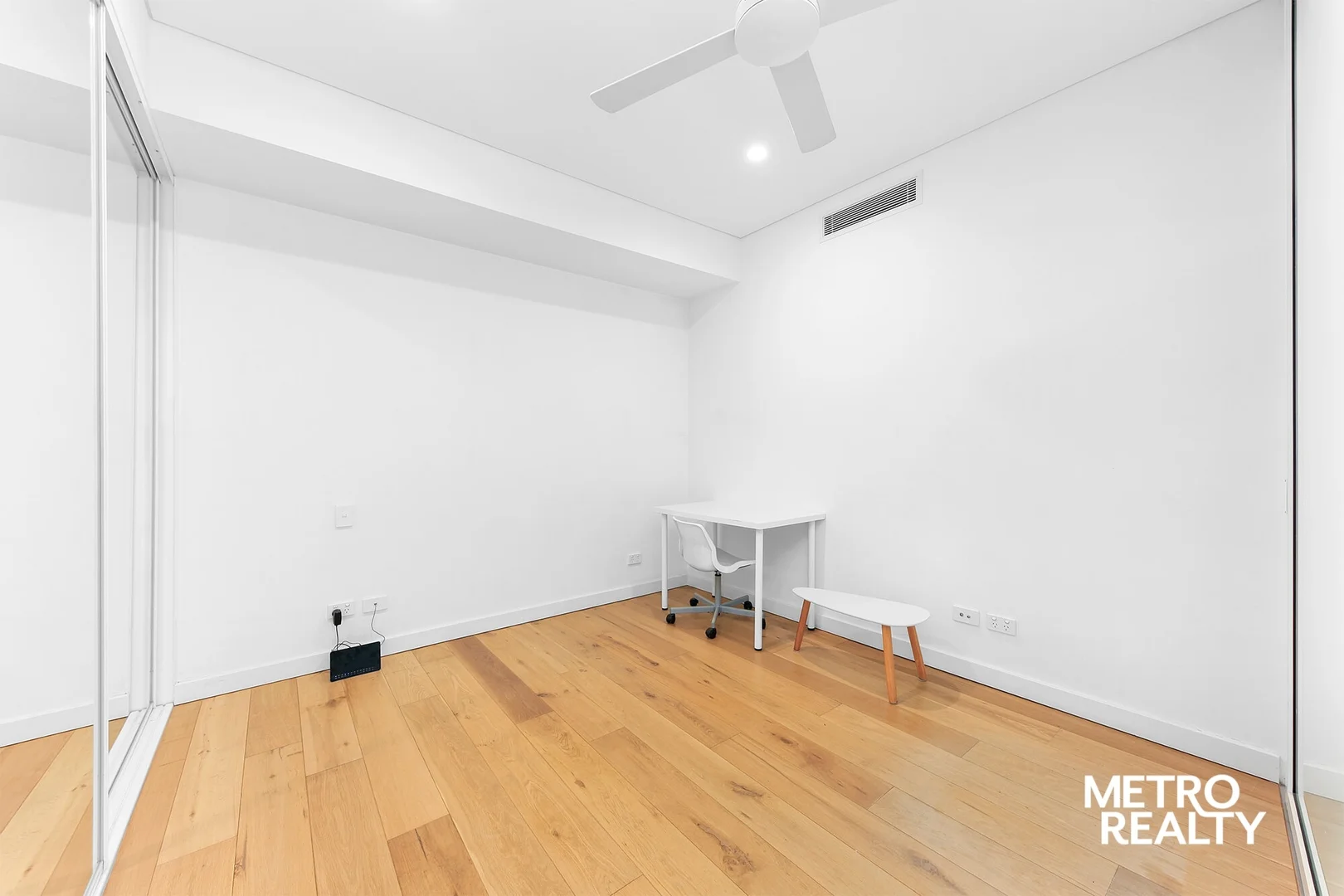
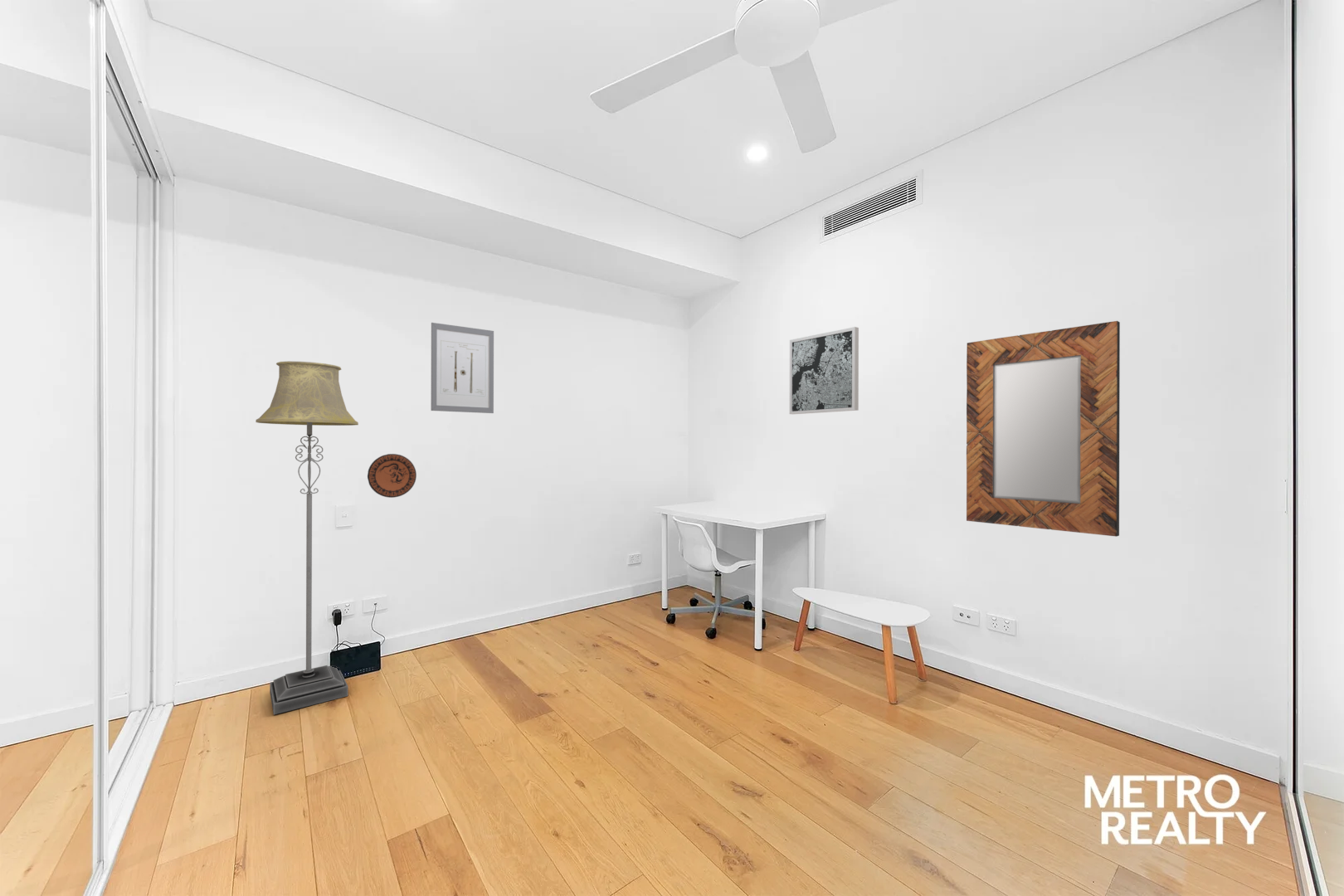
+ home mirror (1035, 430)
+ wall art (821, 373)
+ wall art (463, 369)
+ decorative plate (392, 475)
+ floor lamp (309, 529)
